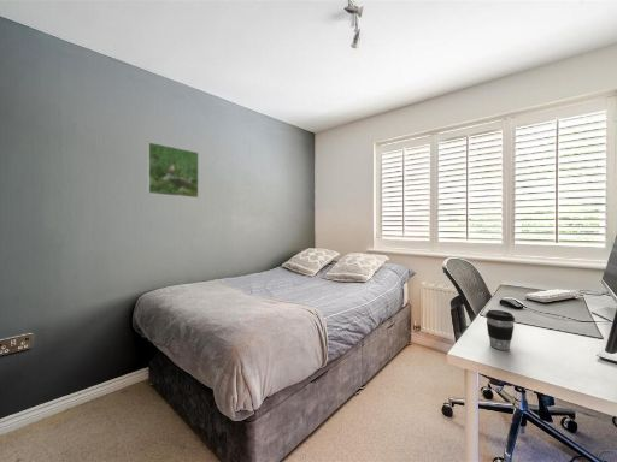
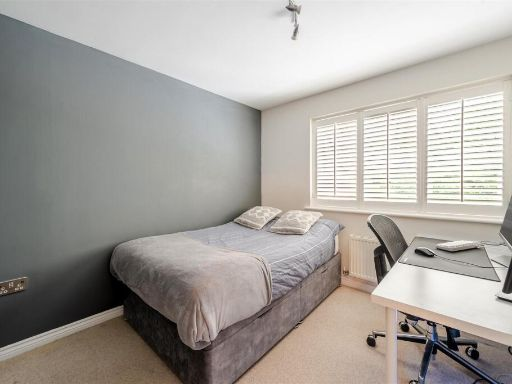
- coffee cup (499, 330)
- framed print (174, 171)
